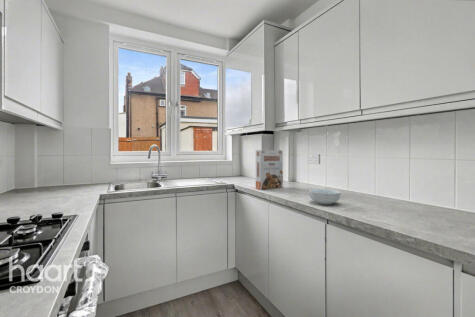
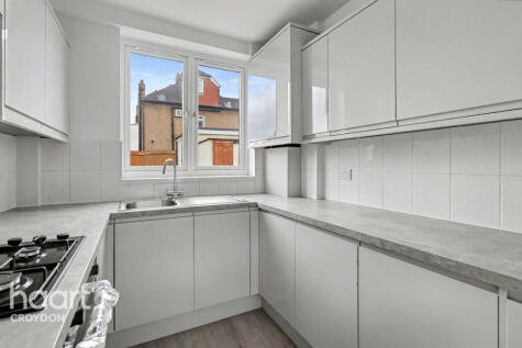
- cereal box (269, 169)
- cereal bowl (324, 197)
